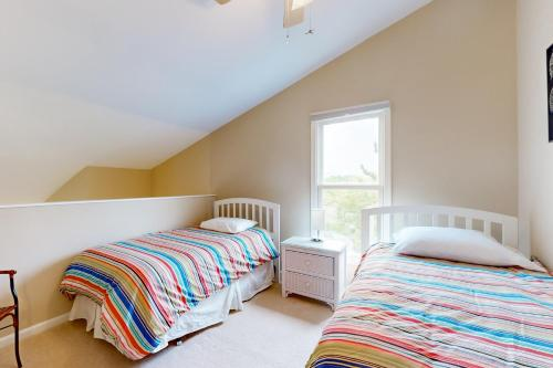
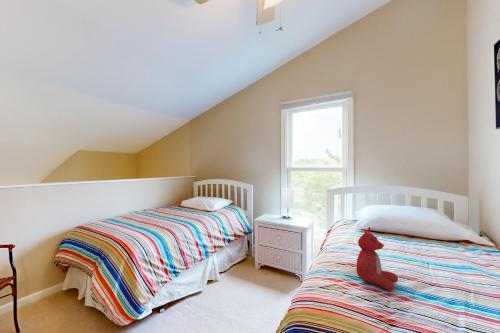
+ stuffed bear (376, 255)
